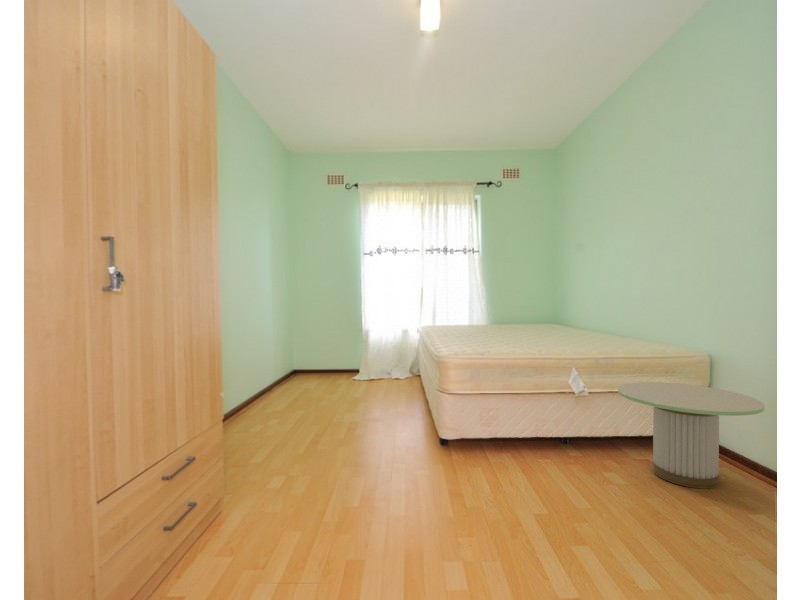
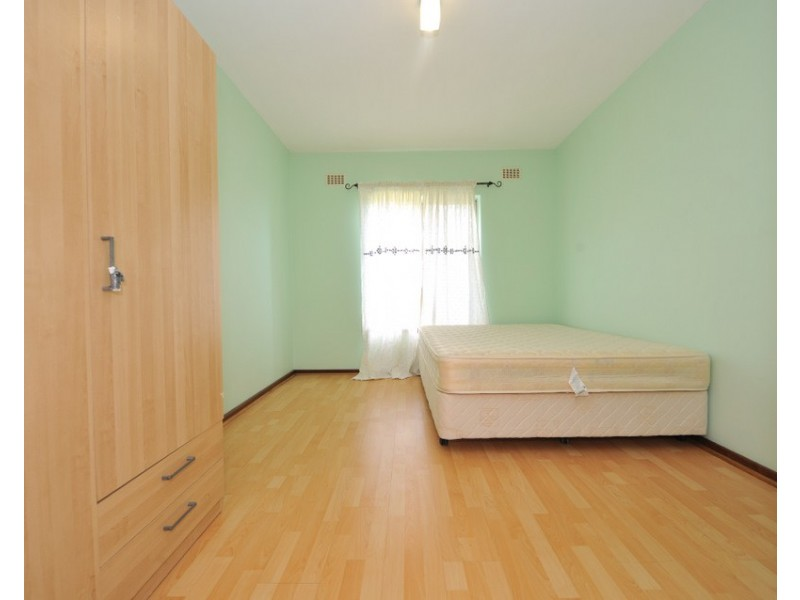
- side table (684, 435)
